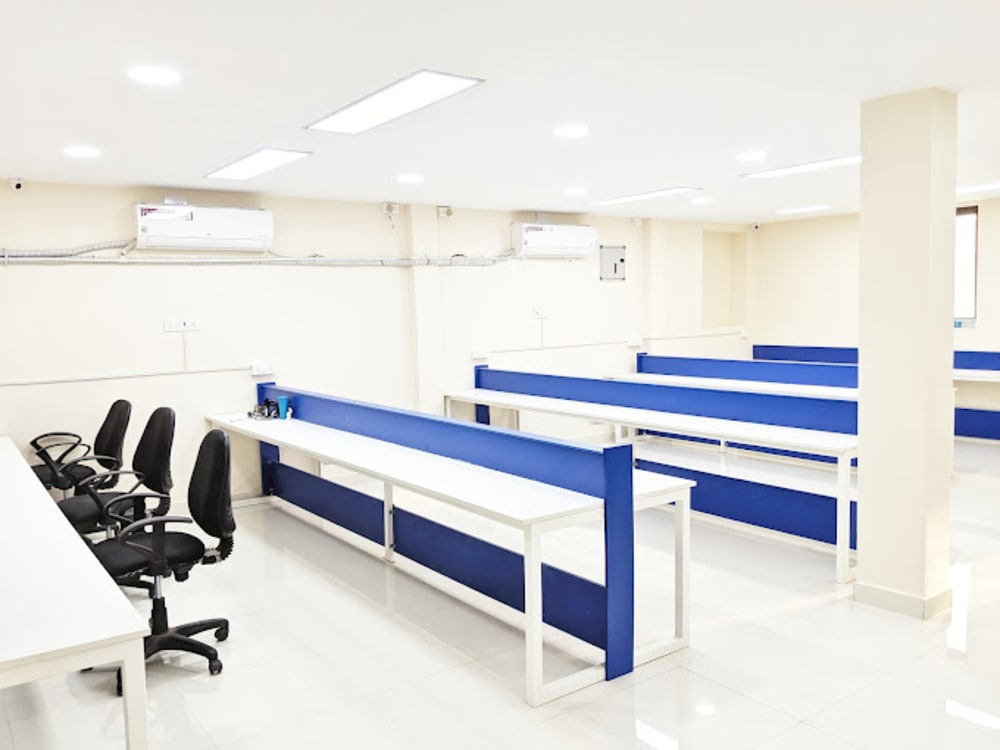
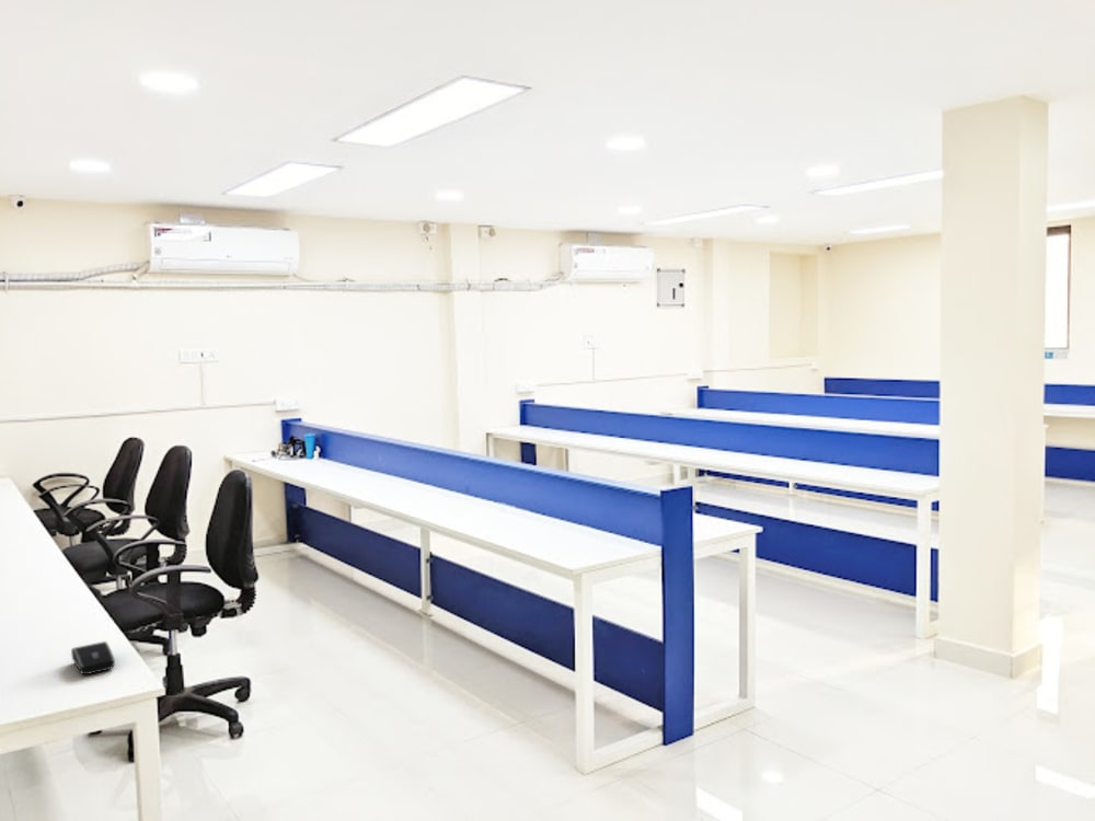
+ computer mouse (92, 657)
